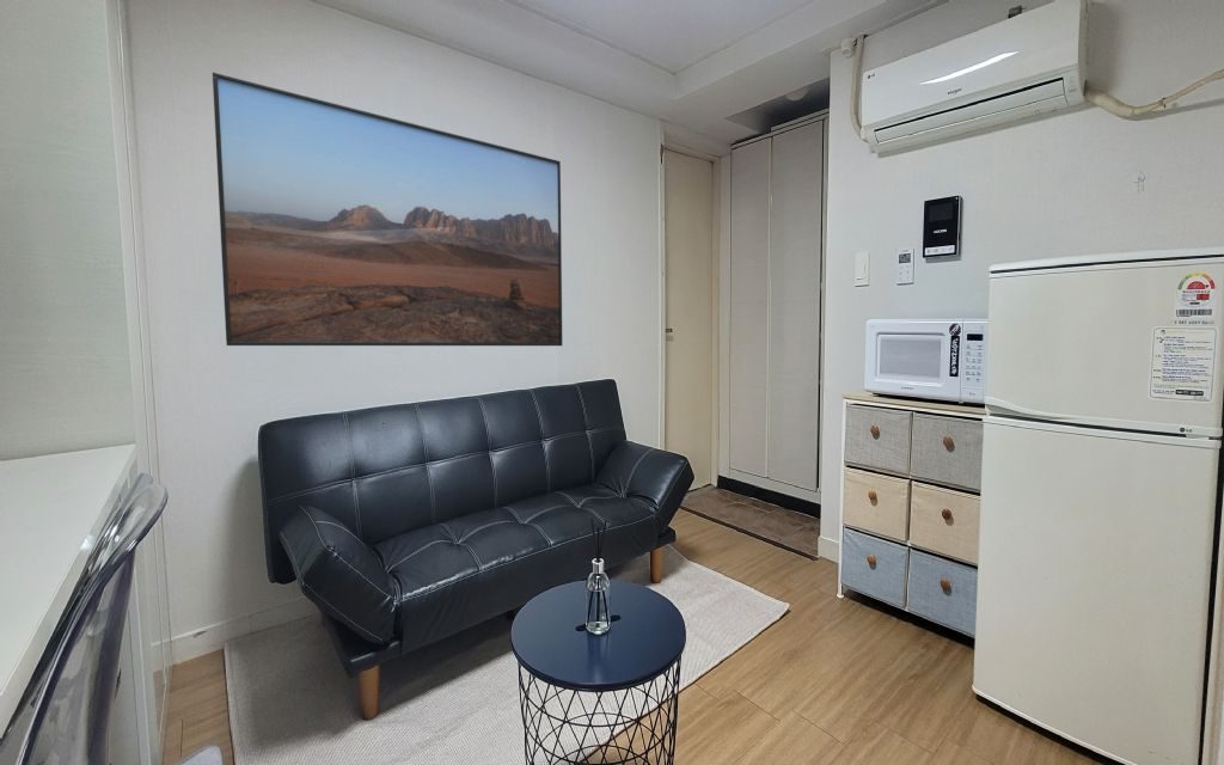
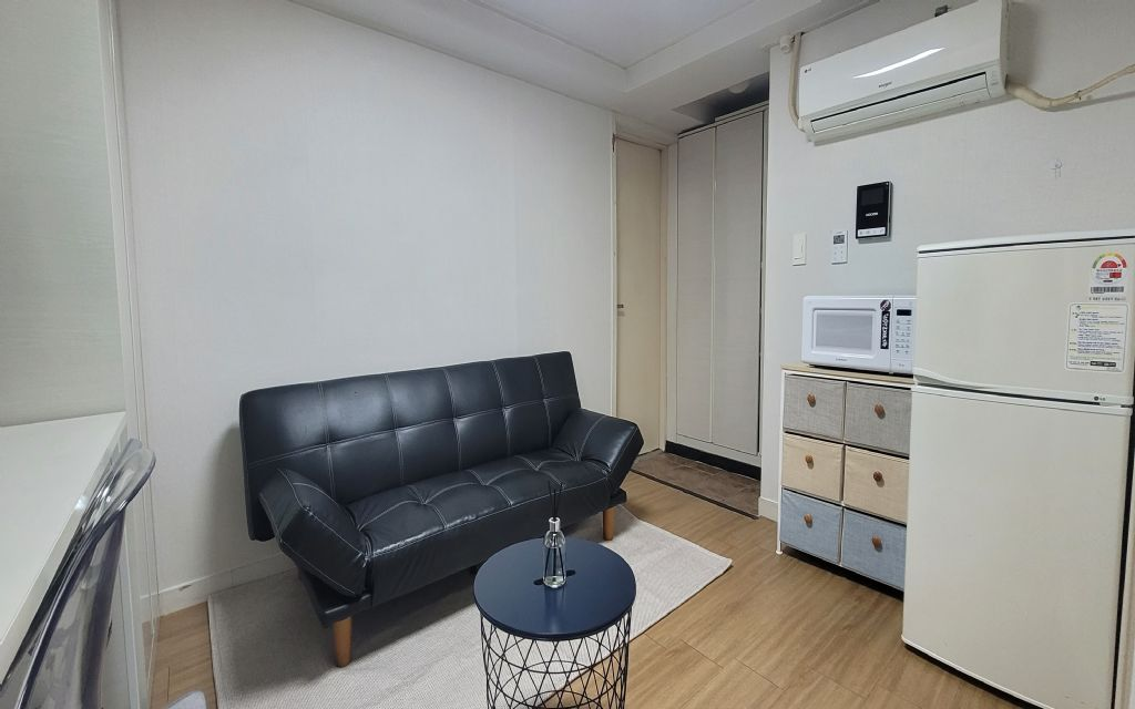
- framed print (422, 237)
